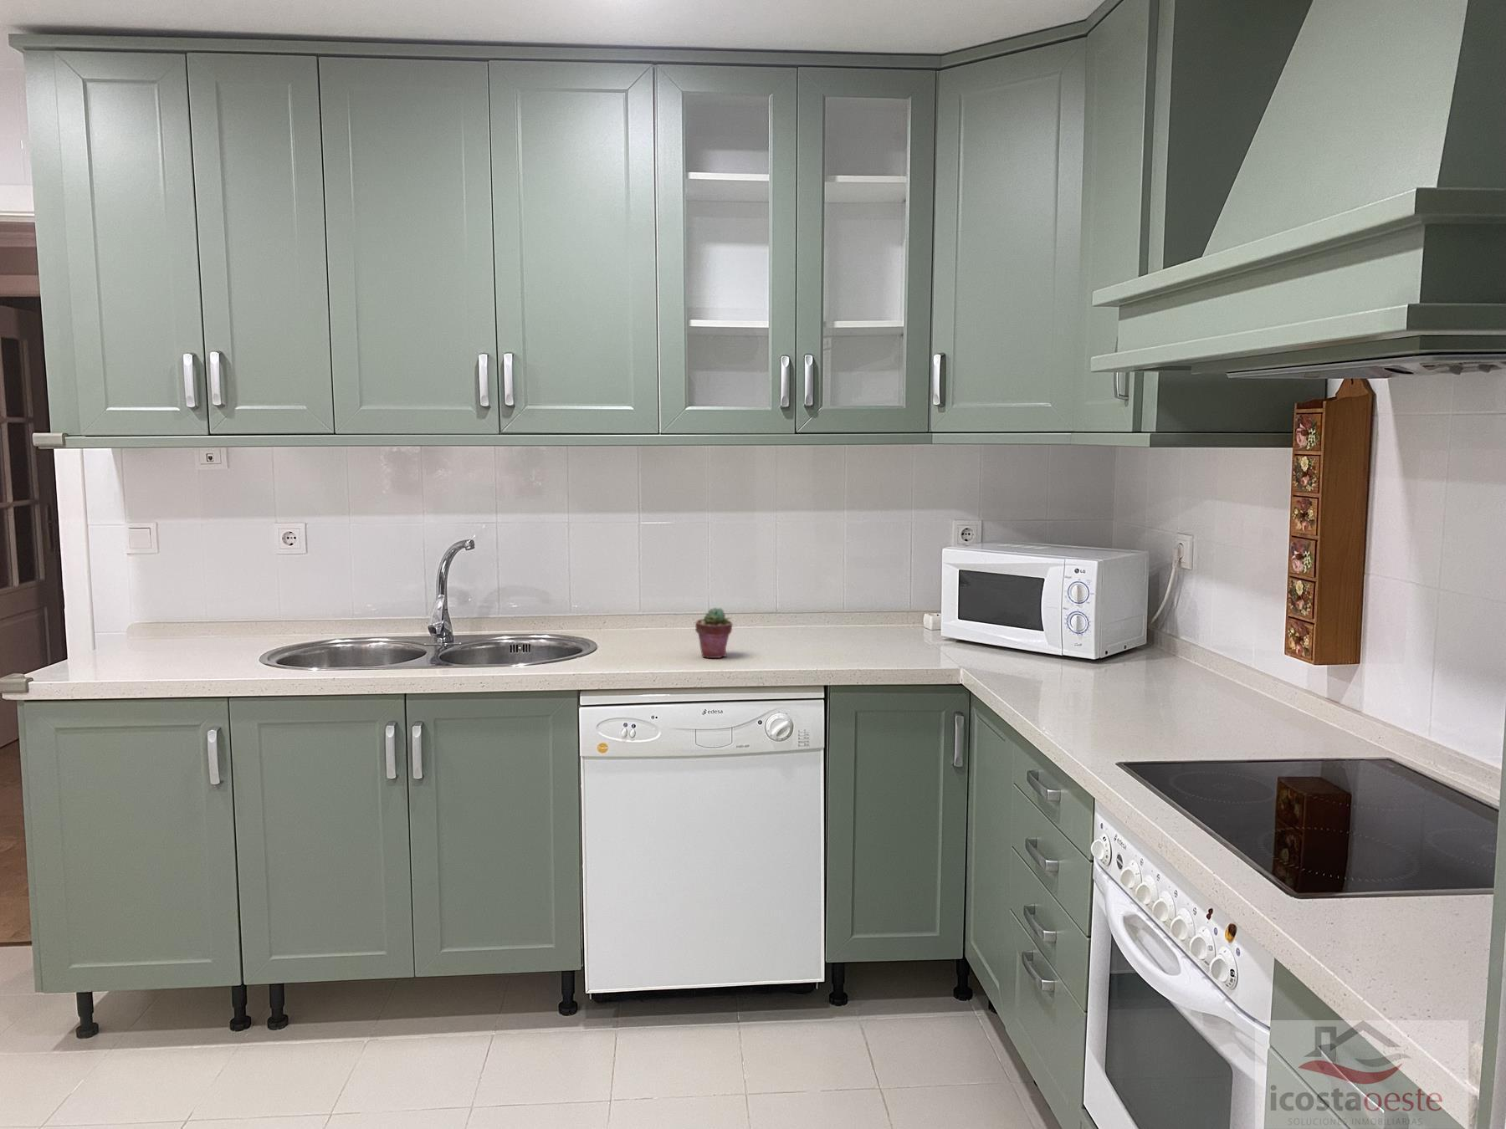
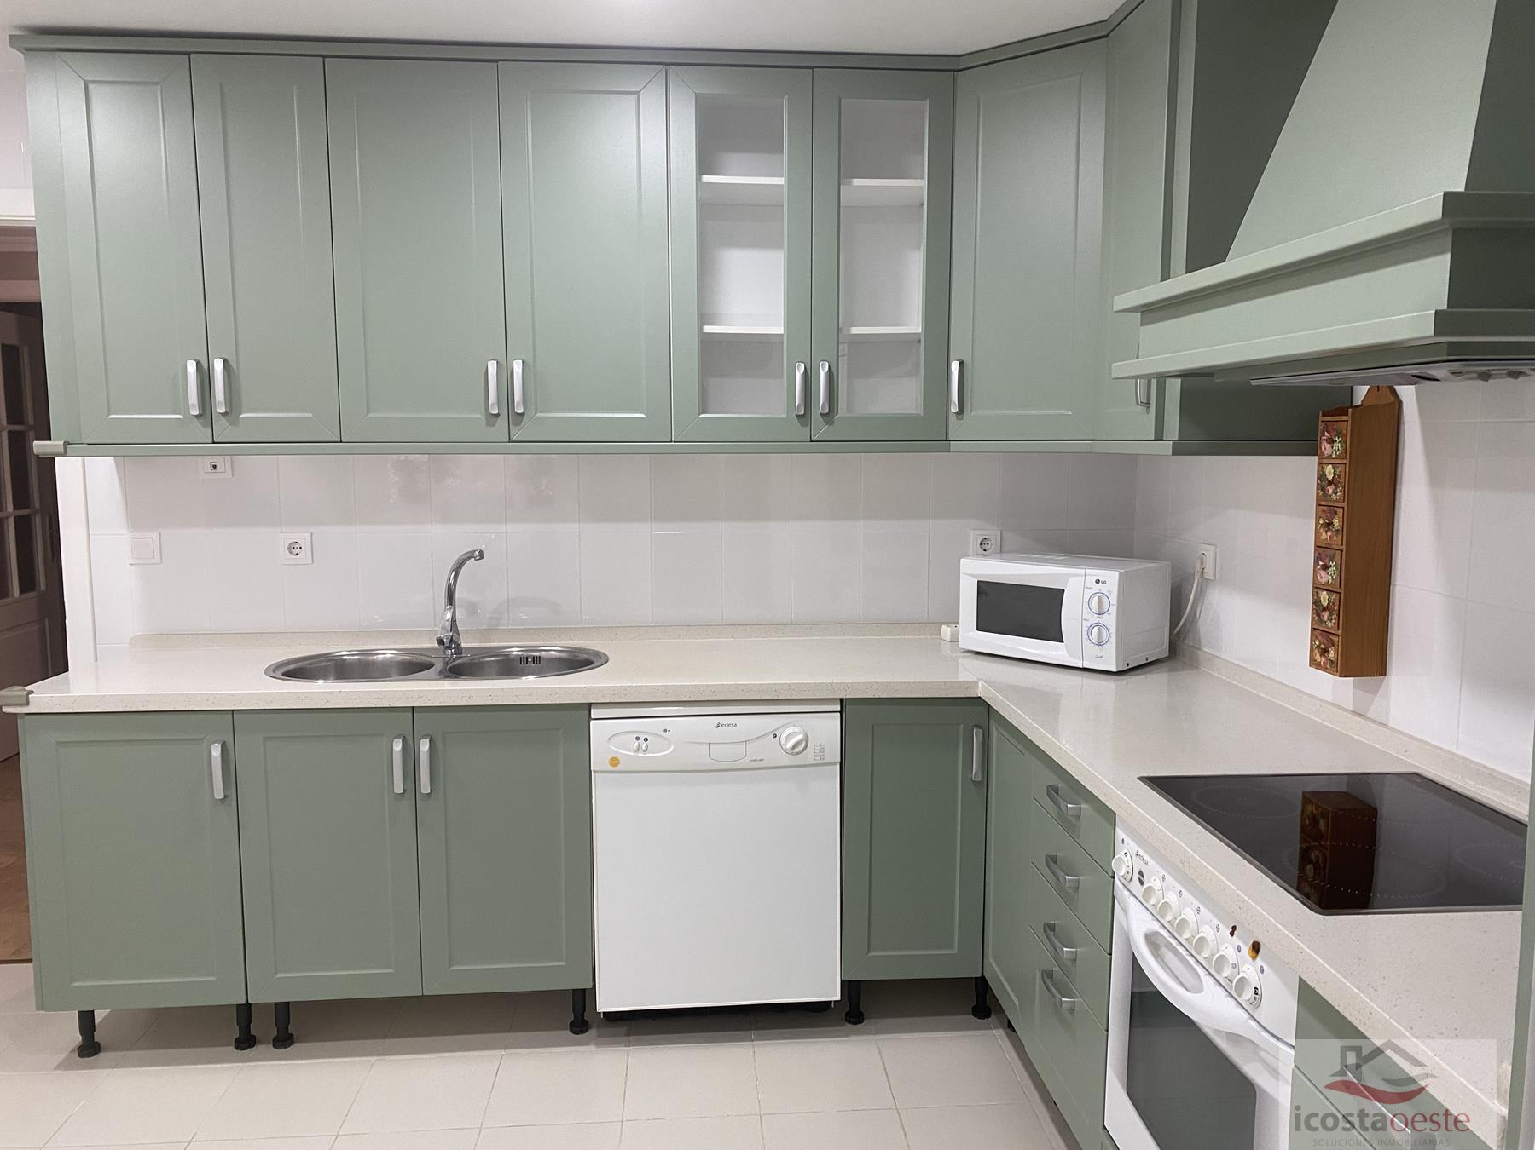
- potted succulent (714, 631)
